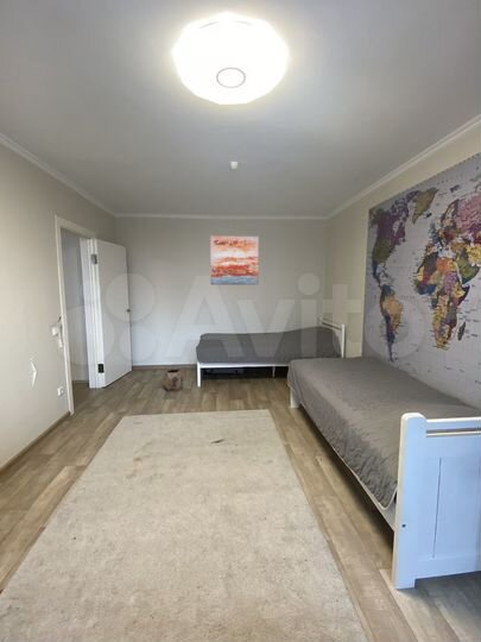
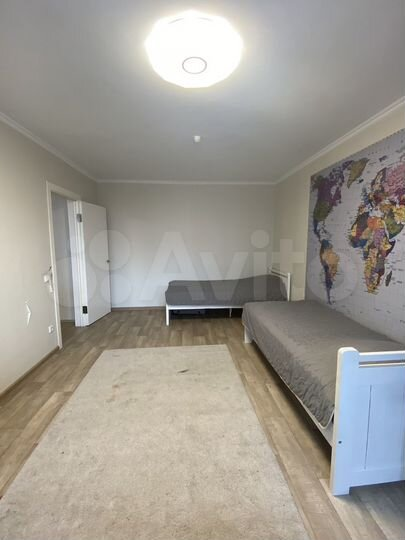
- wall art (234, 260)
- planter (173, 379)
